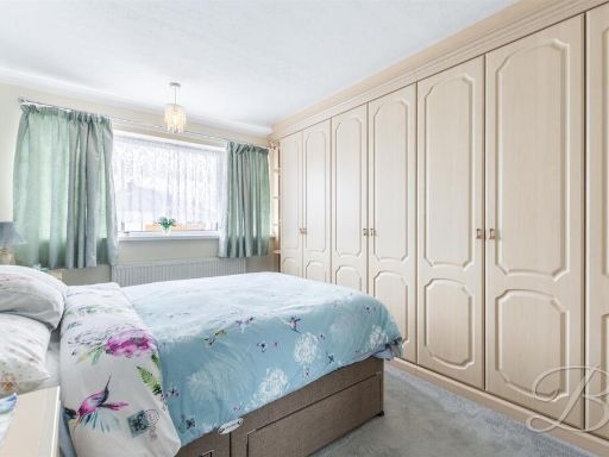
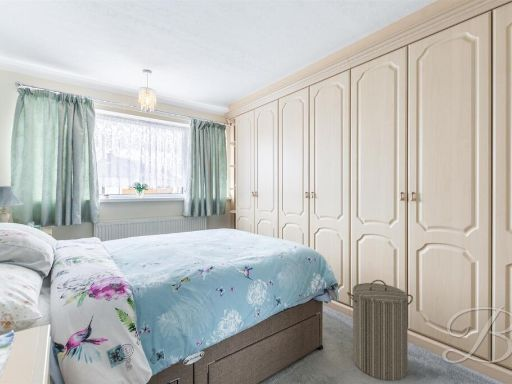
+ laundry hamper (379, 321)
